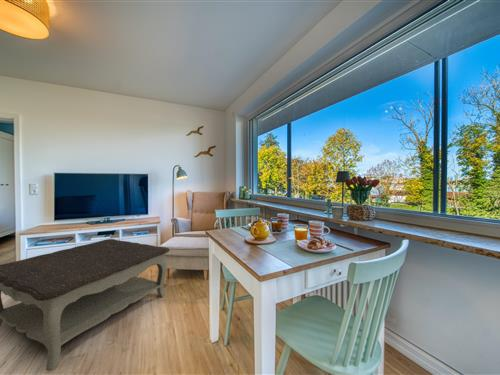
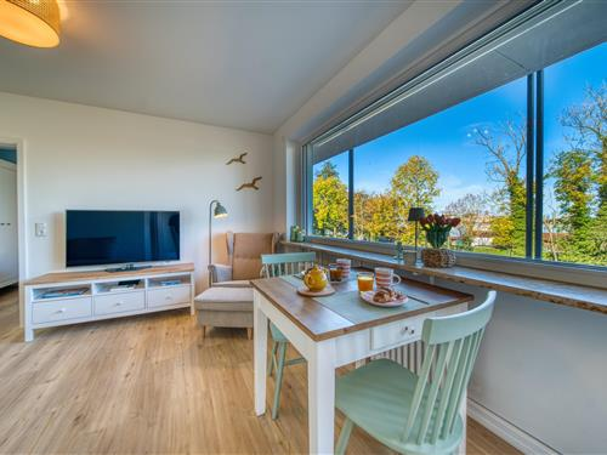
- coffee table (89, 283)
